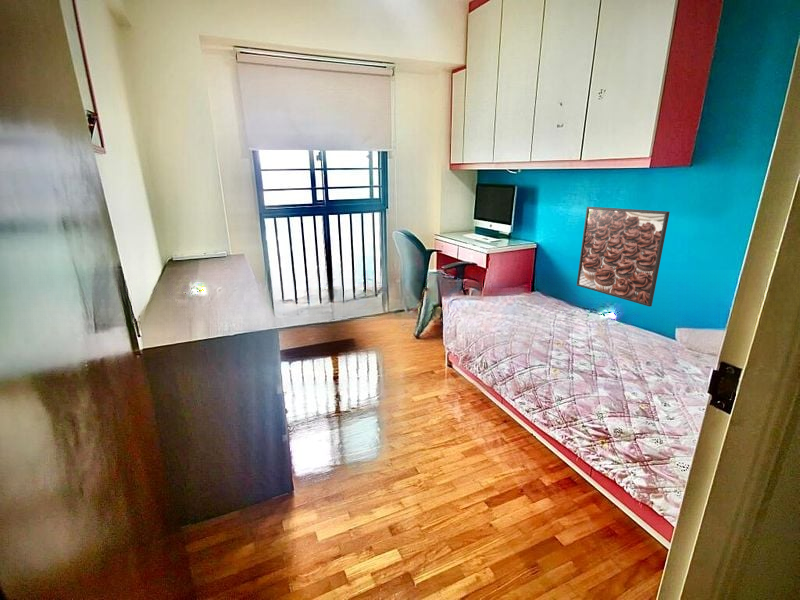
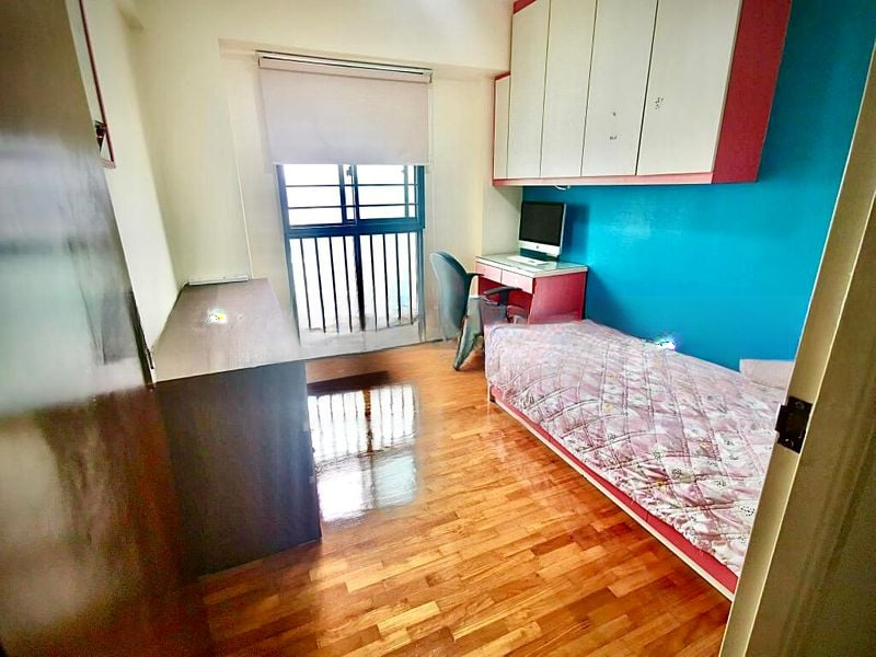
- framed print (617, 253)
